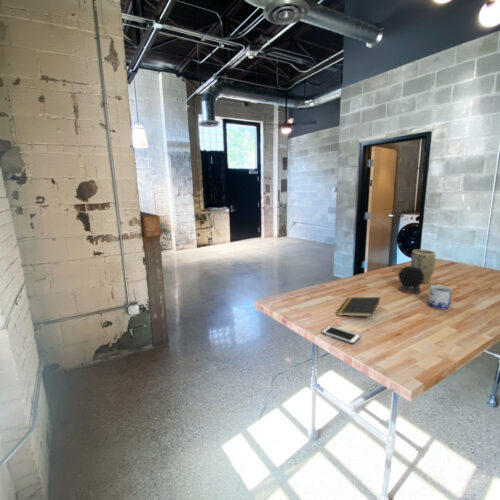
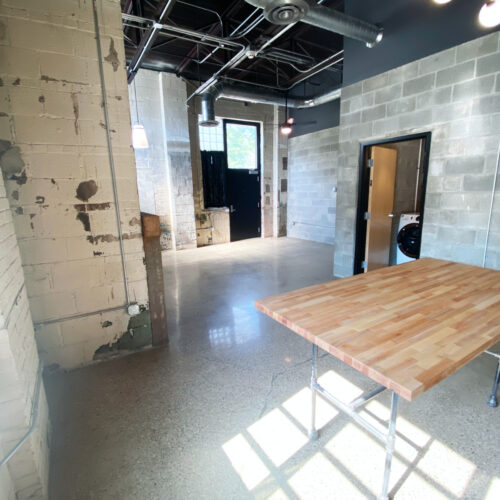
- mug (438, 296)
- speaker (410, 278)
- cell phone (340, 334)
- notepad (358, 305)
- plant pot (422, 266)
